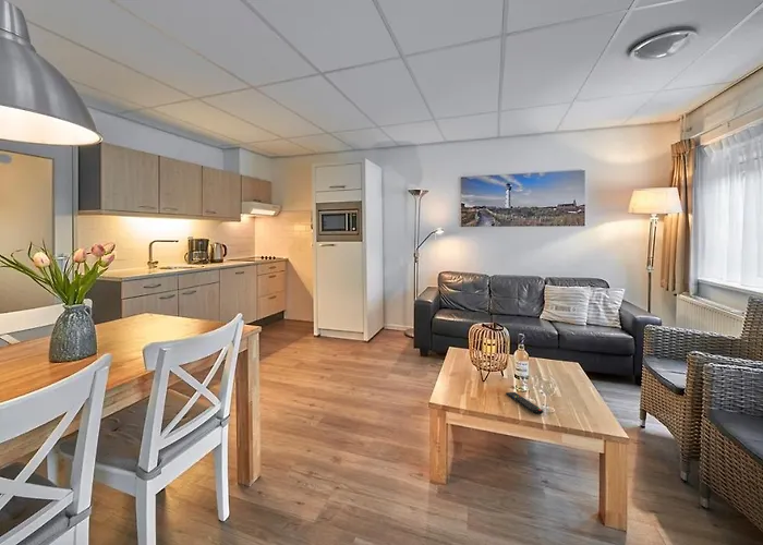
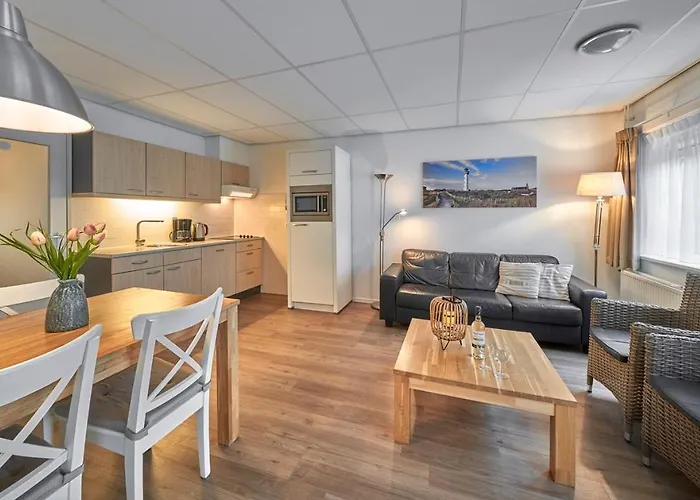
- remote control (523, 402)
